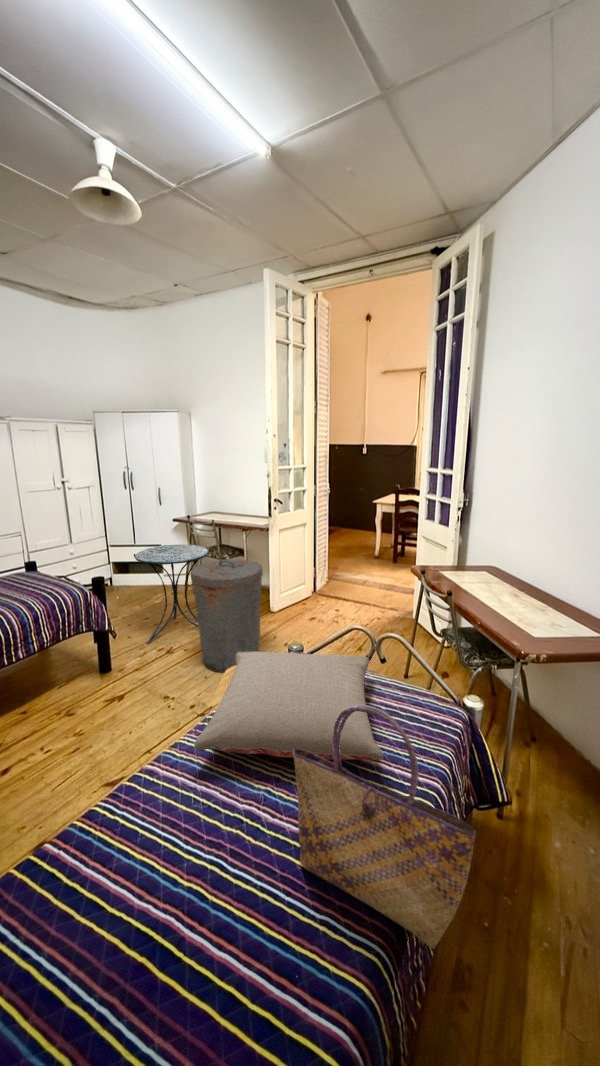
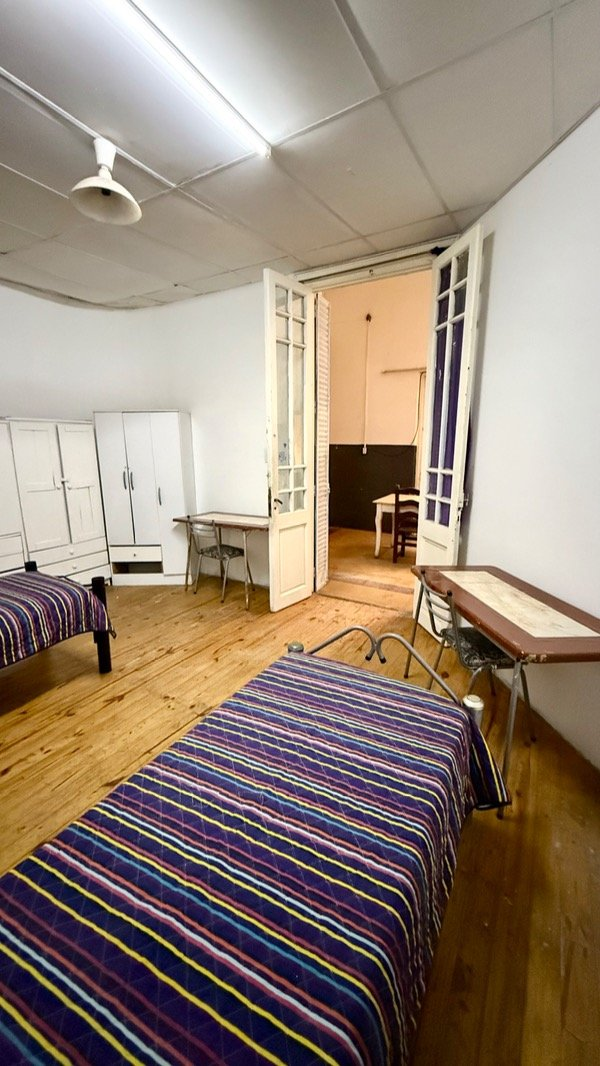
- trash can (229, 610)
- tote bag (372, 803)
- pillow (295, 695)
- side table (175, 591)
